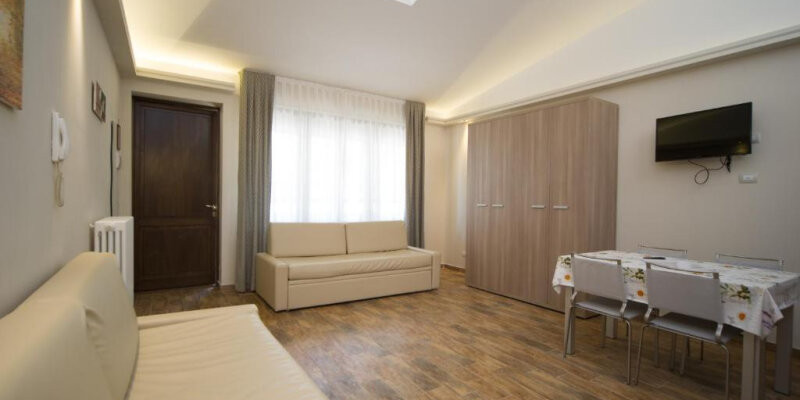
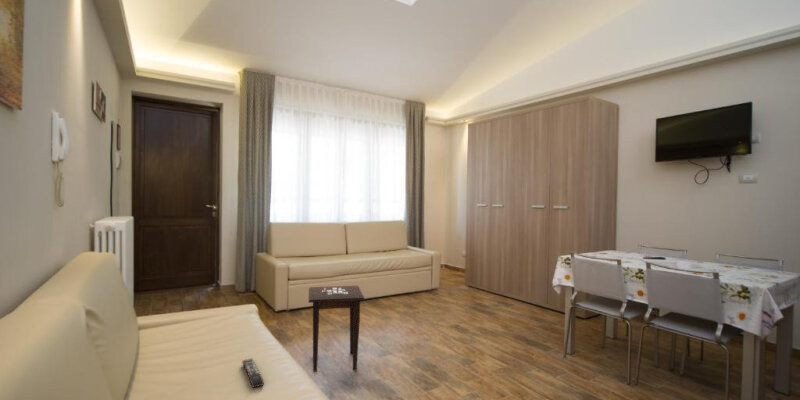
+ side table (350, 325)
+ remote control (252, 371)
